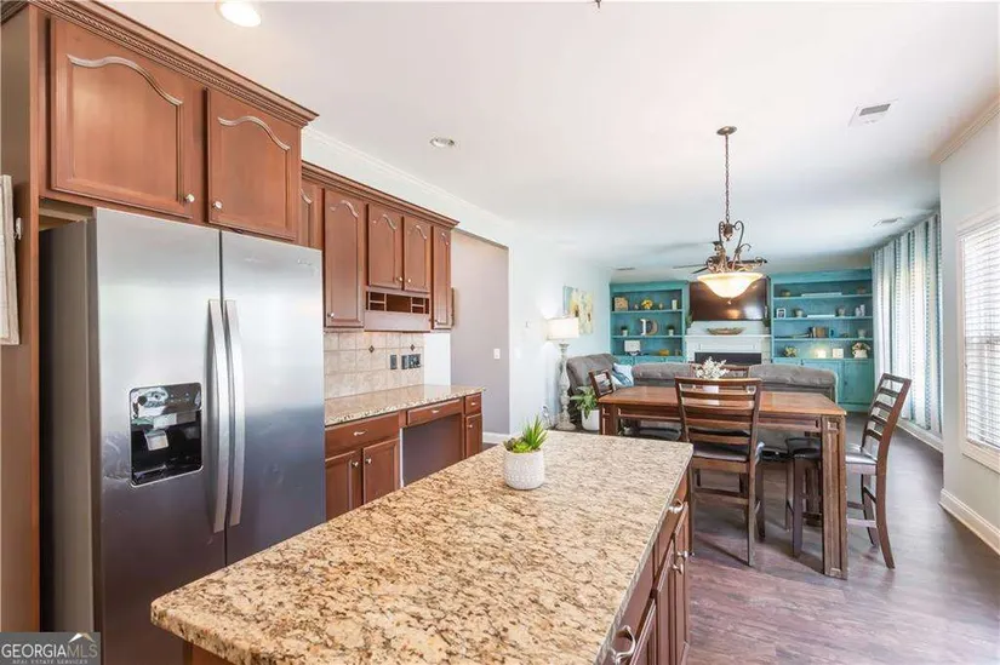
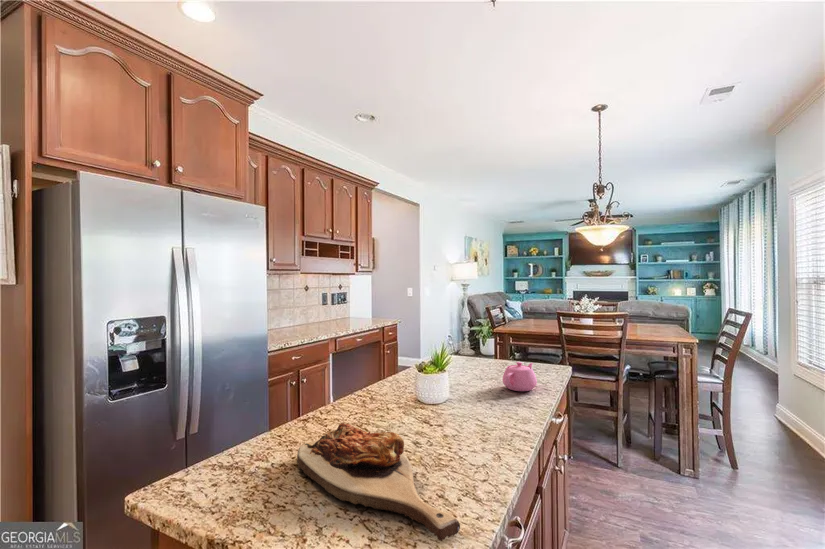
+ cutting board (381, 460)
+ teapot (520, 374)
